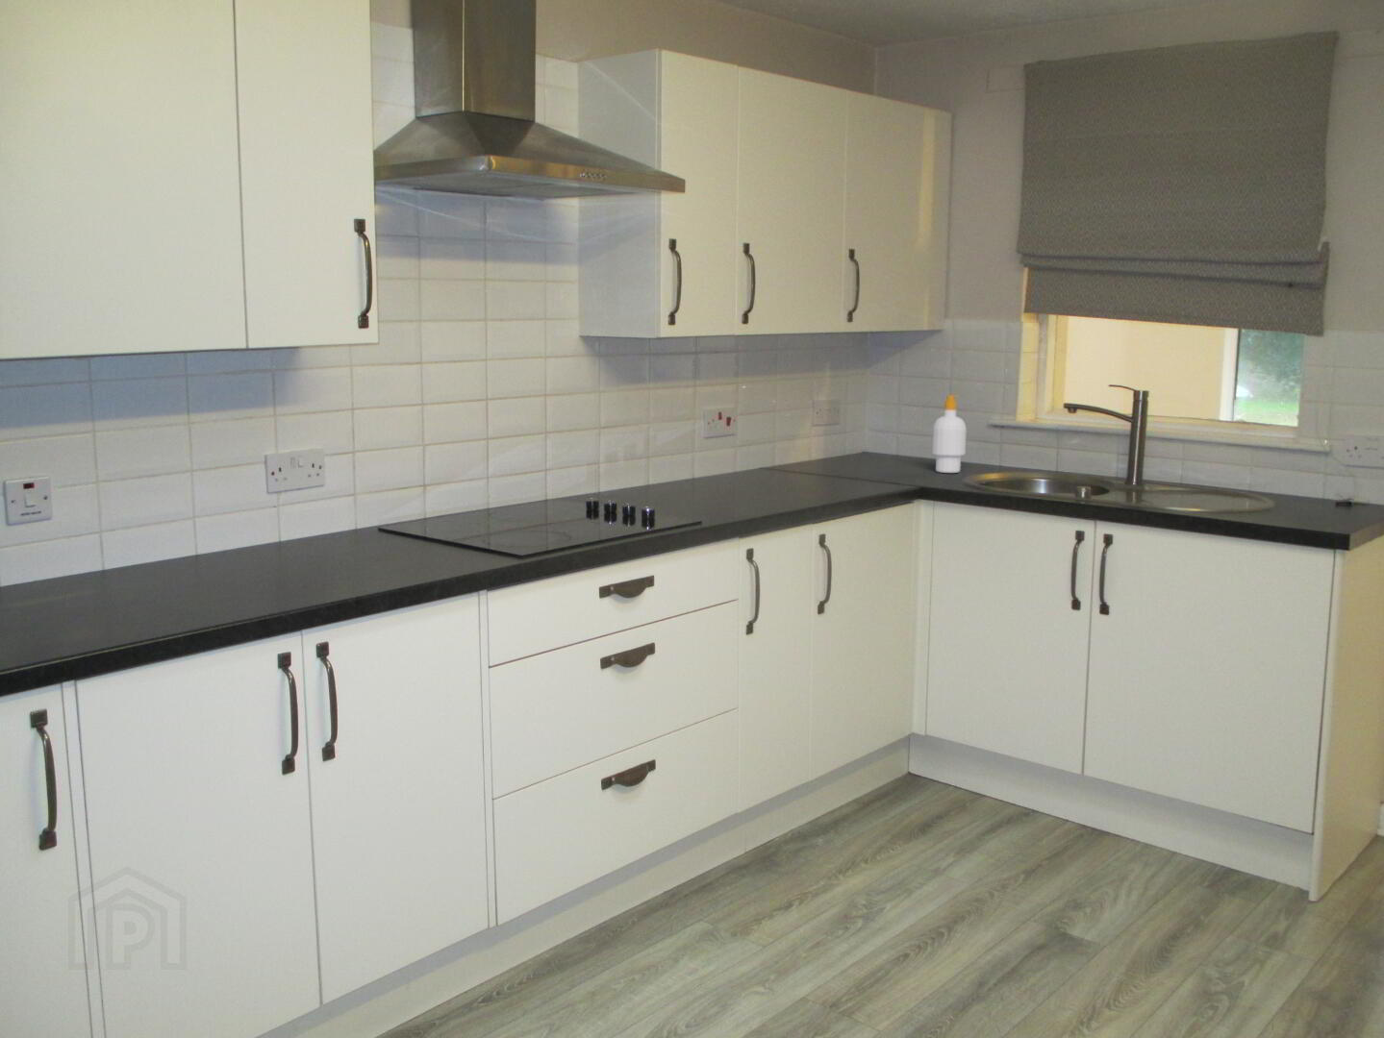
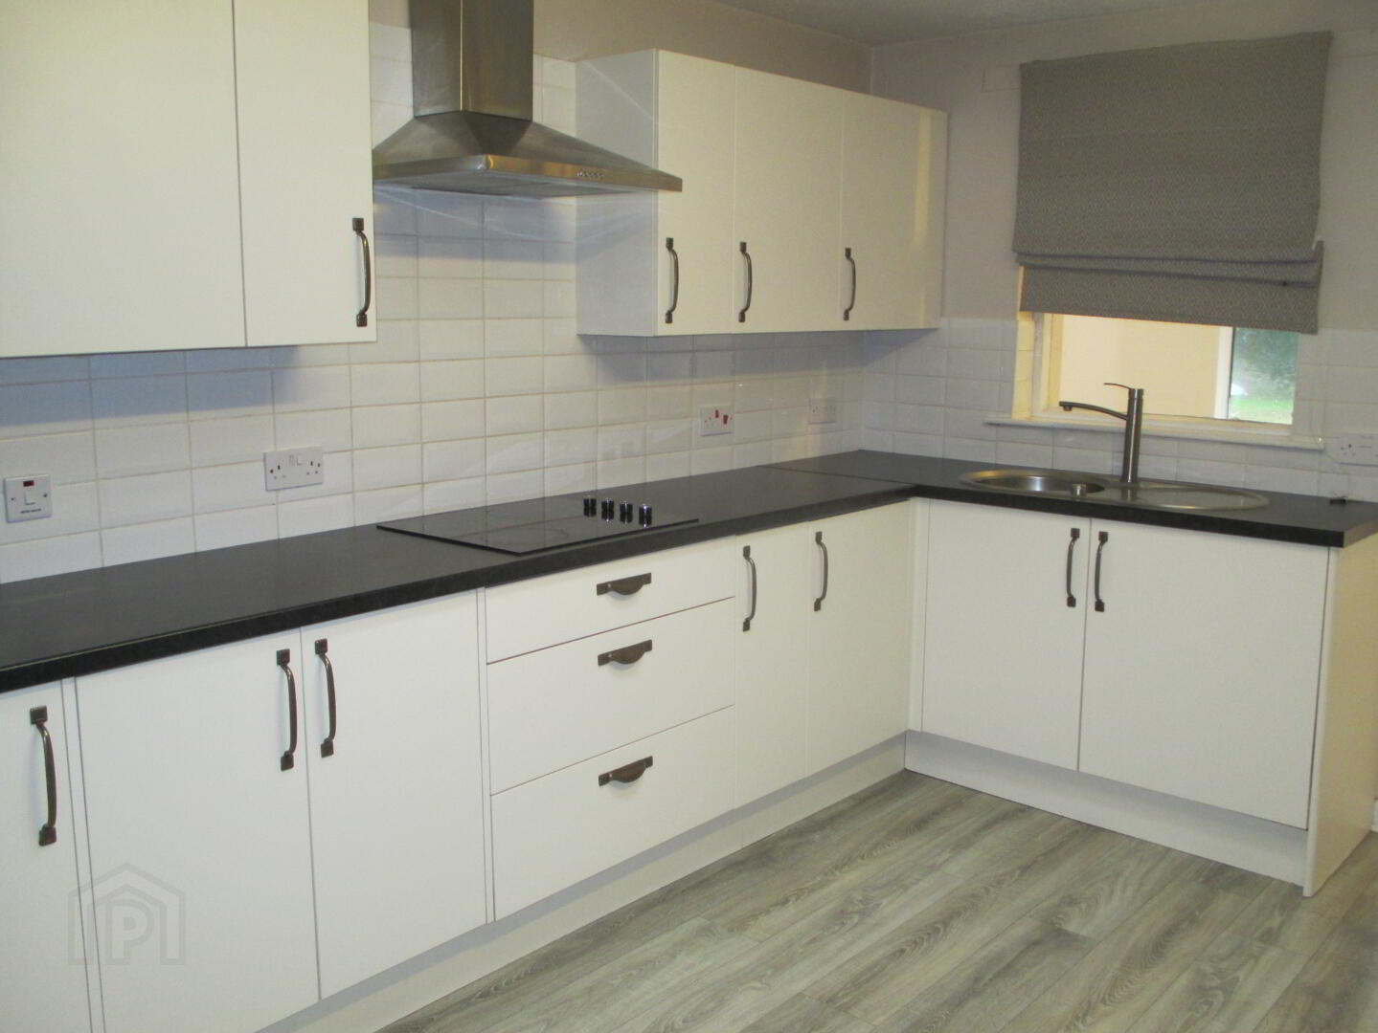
- soap bottle (949, 434)
